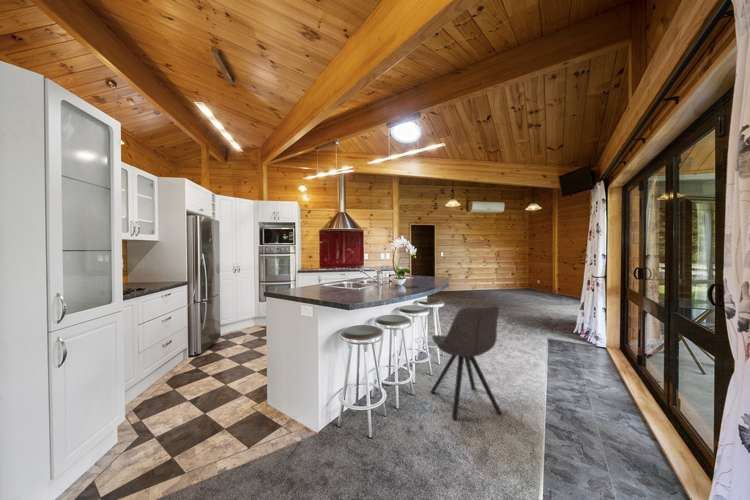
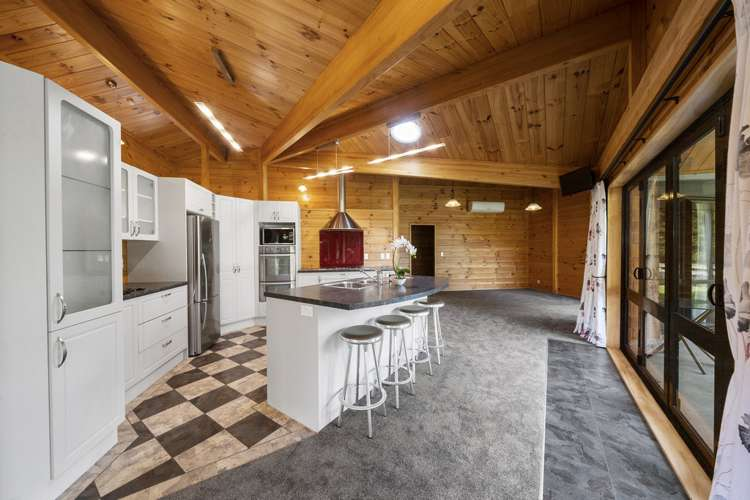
- chair (464, 351)
